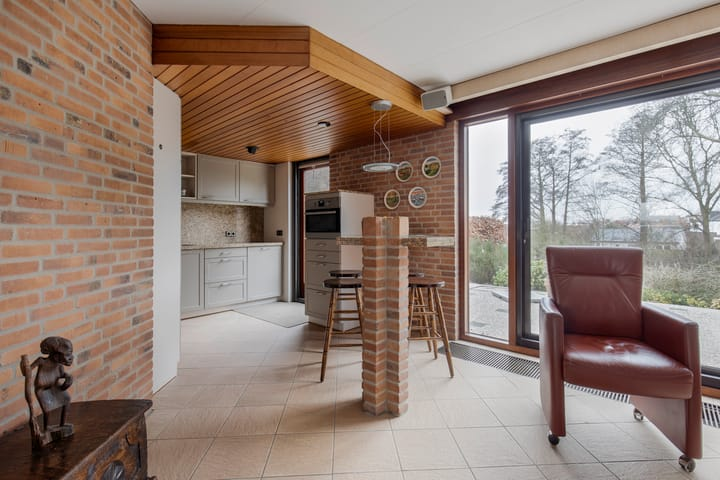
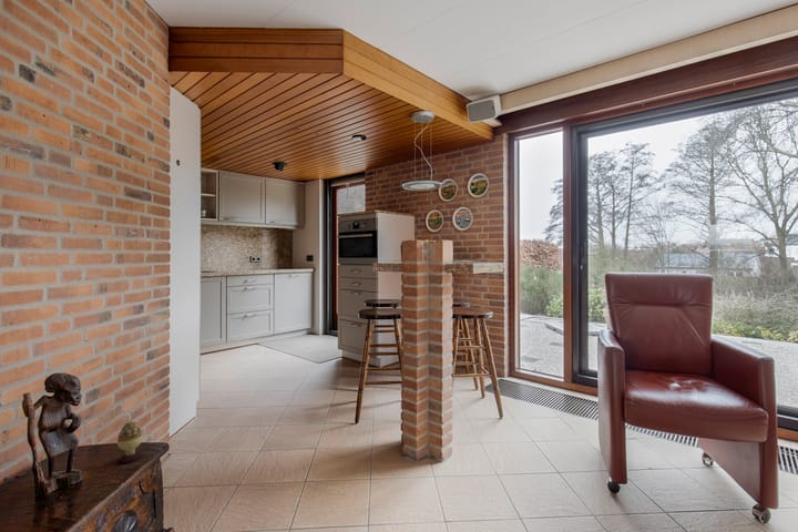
+ decorative egg (130, 440)
